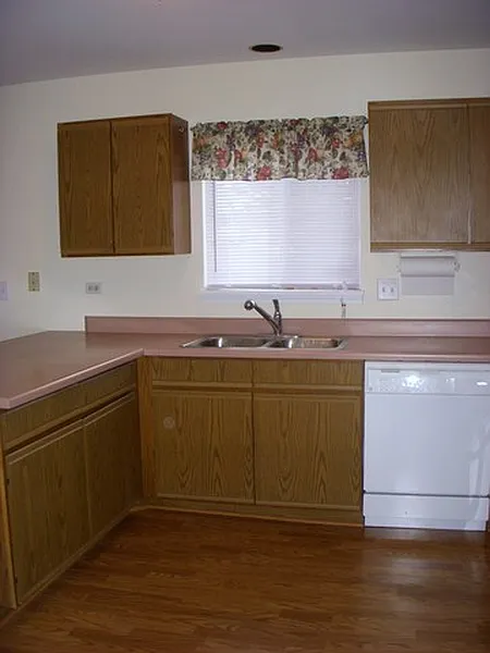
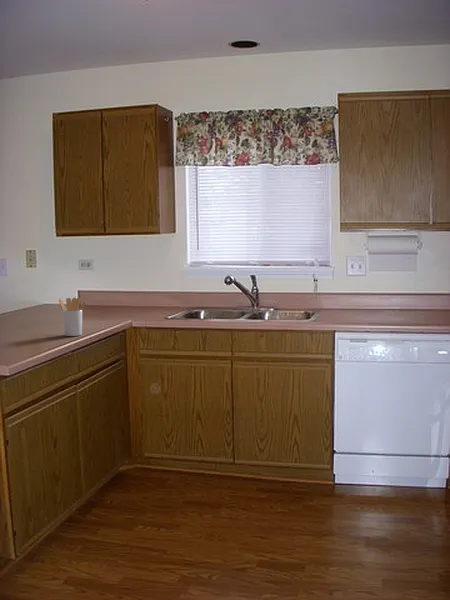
+ utensil holder (72, 315)
